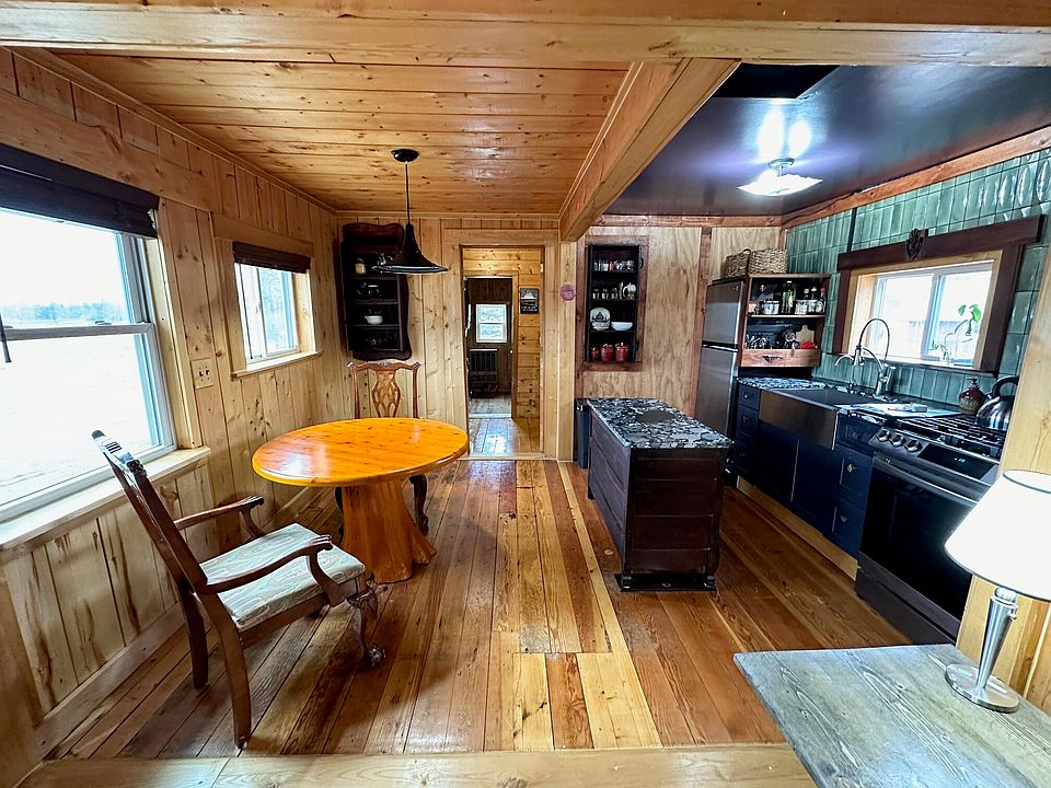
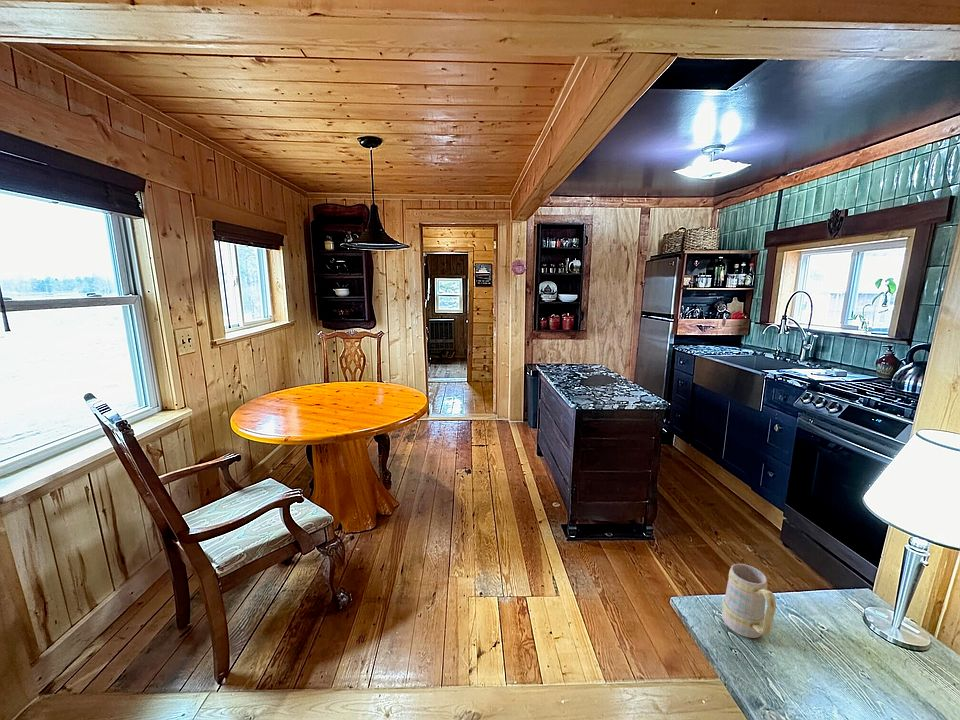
+ mug (750, 604)
